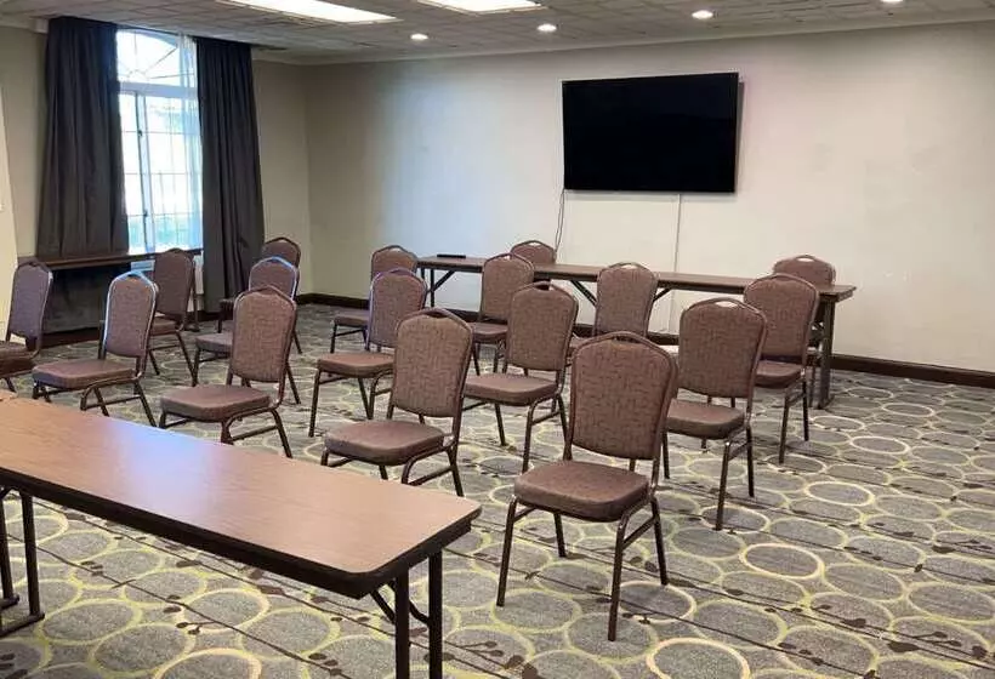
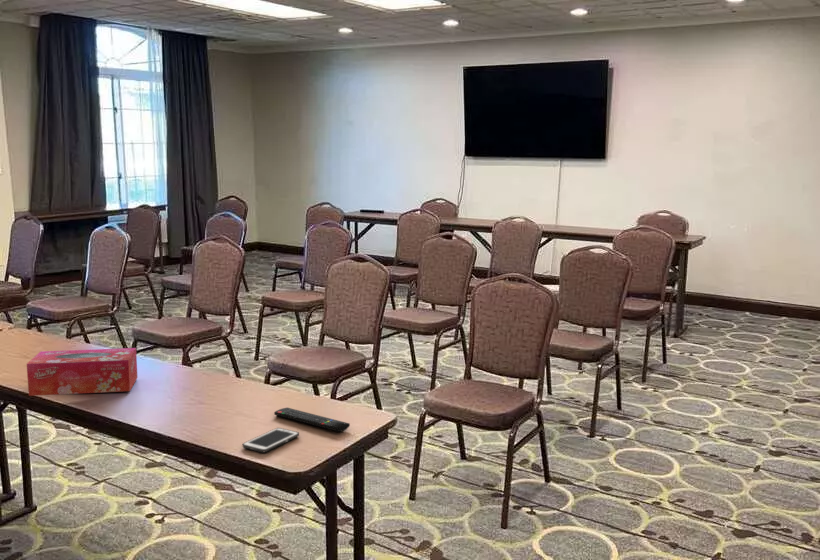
+ remote control (310, 419)
+ tissue box (84, 370)
+ cell phone (271, 439)
